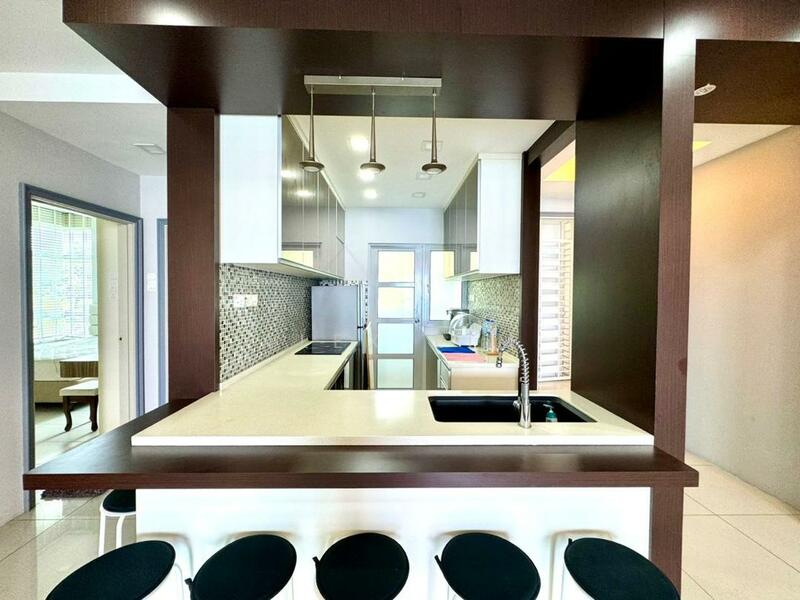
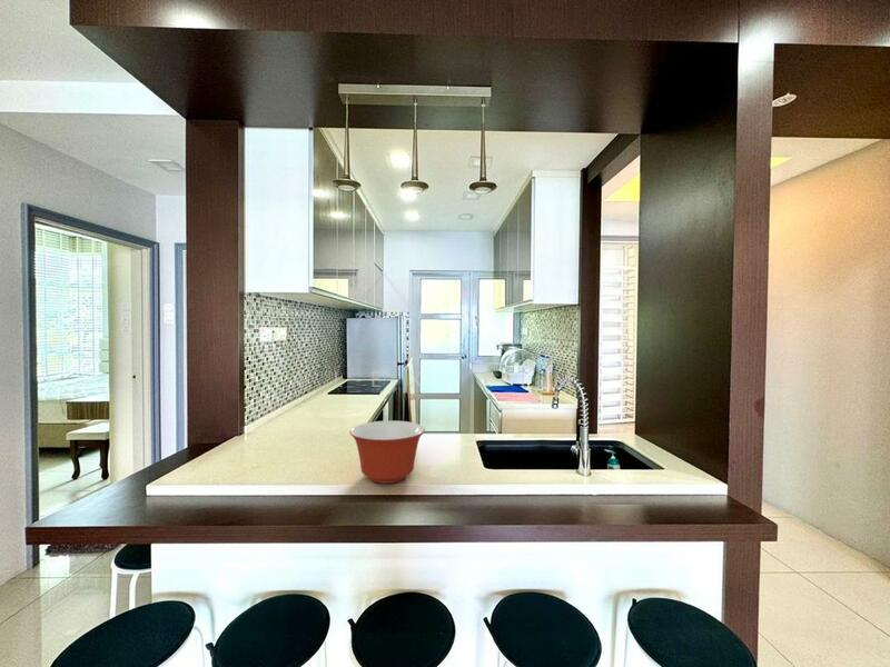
+ mixing bowl (387, 452)
